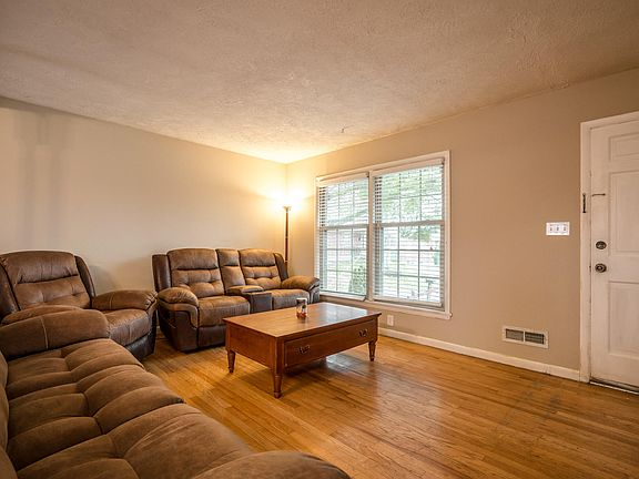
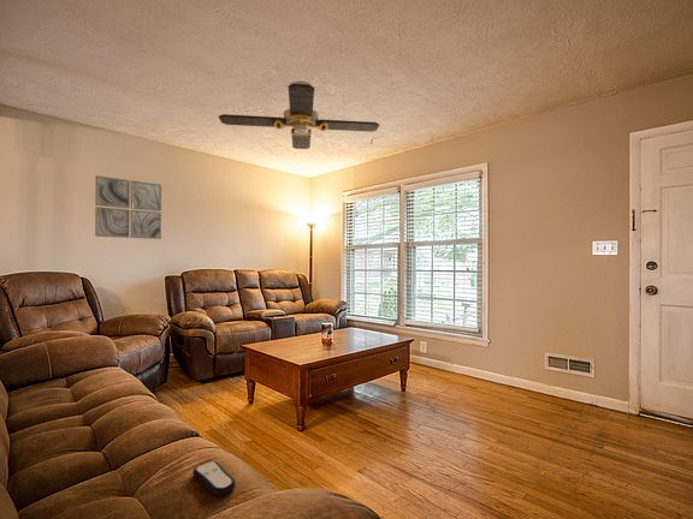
+ wall art (131, 208)
+ ceiling fan (301, 109)
+ remote control (214, 477)
